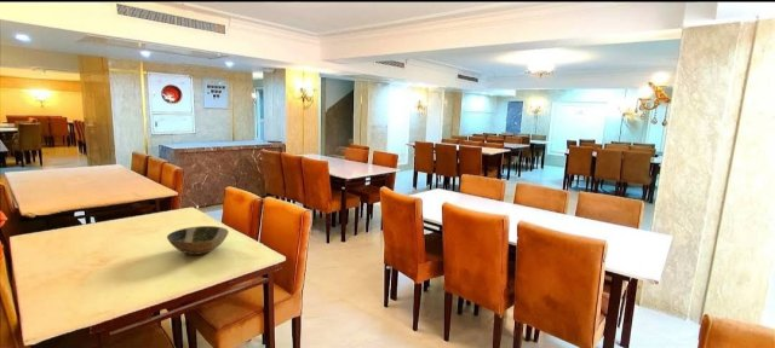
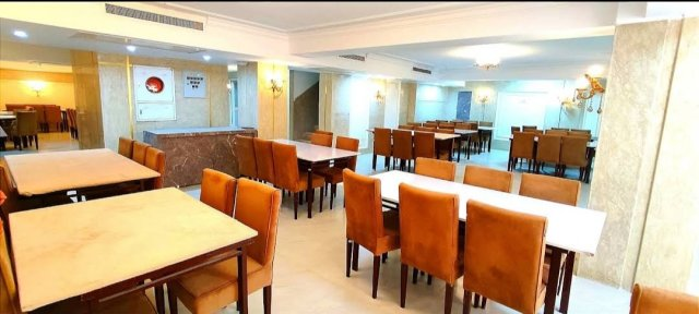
- bowl (199, 242)
